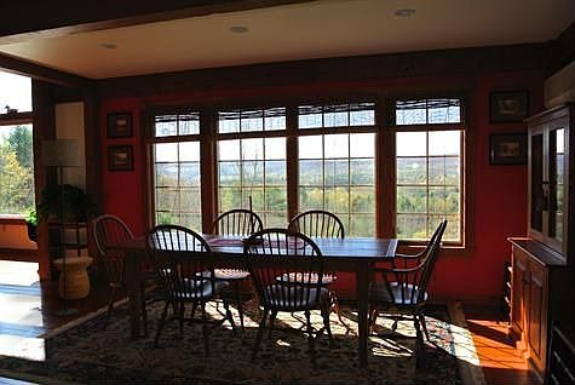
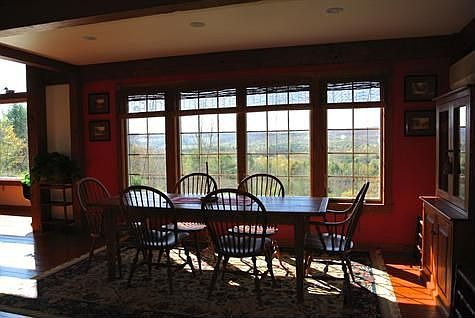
- side table (74, 278)
- floor lamp (63, 226)
